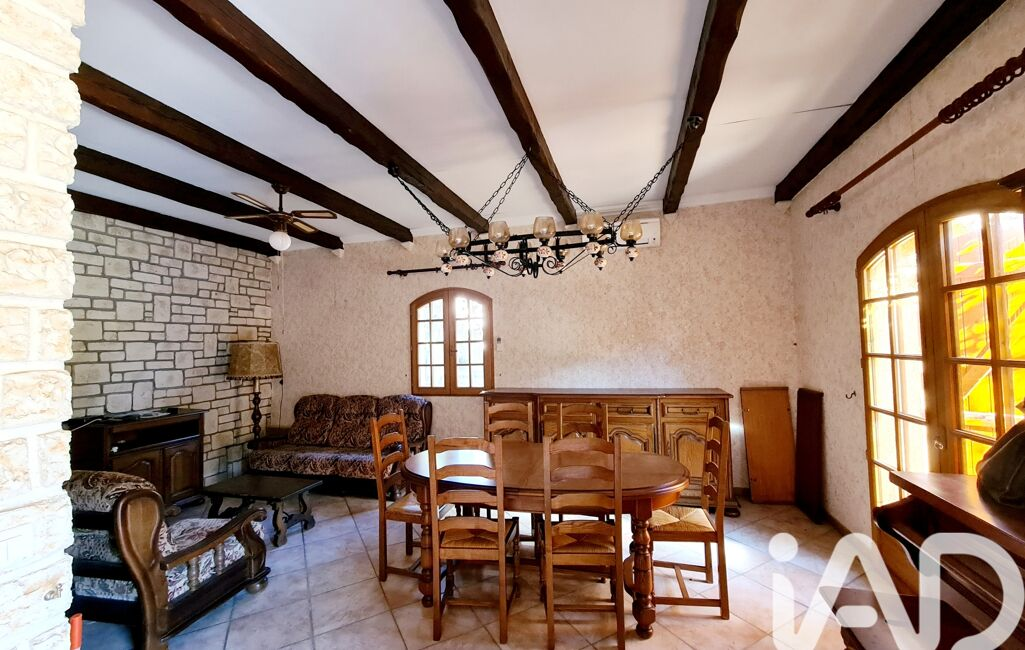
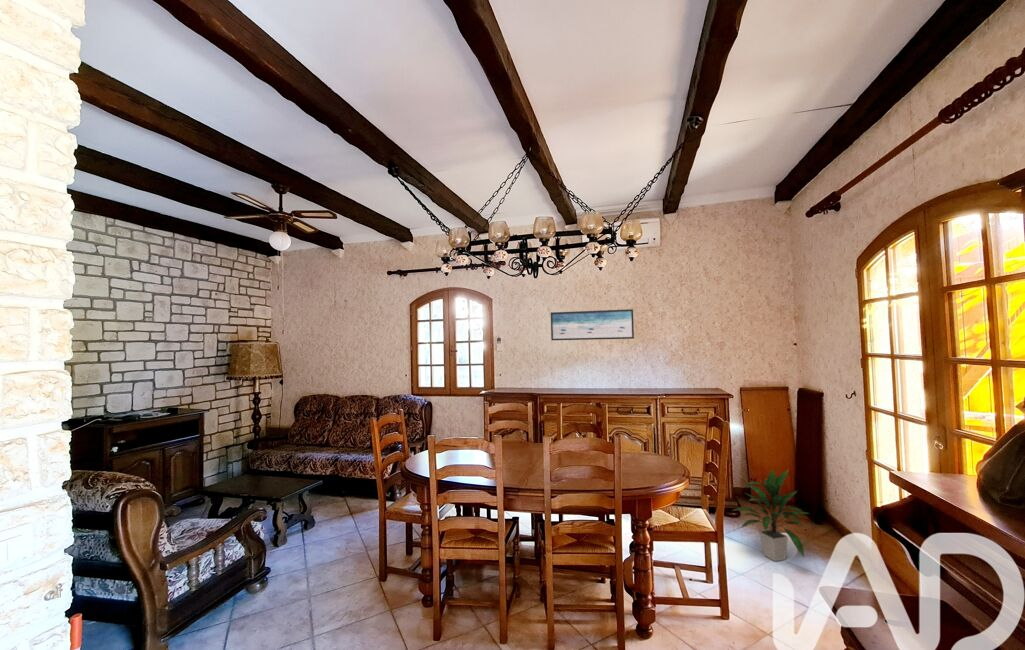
+ indoor plant (773, 514)
+ wall art (591, 325)
